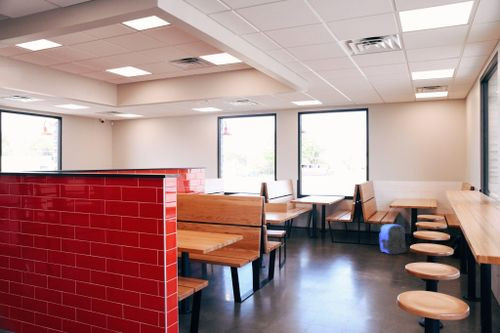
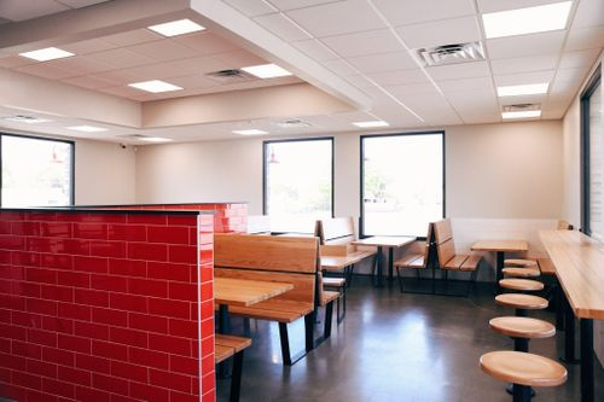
- backpack (390, 237)
